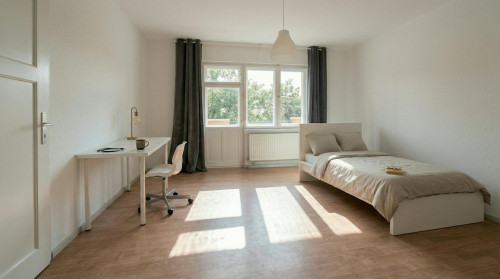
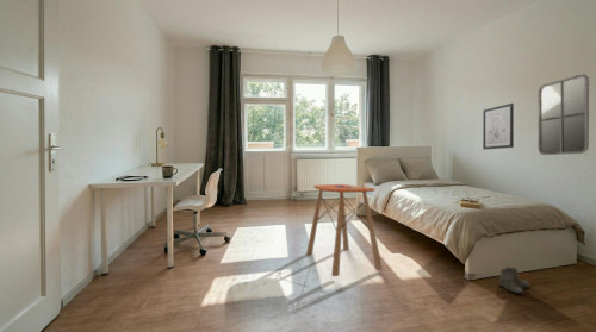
+ home mirror (561, 117)
+ boots (513, 278)
+ side table (341, 224)
+ wall art (497, 127)
